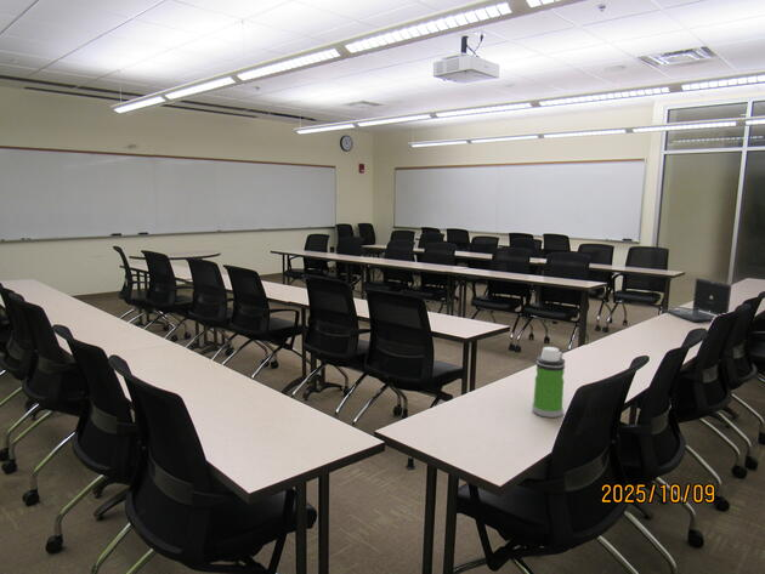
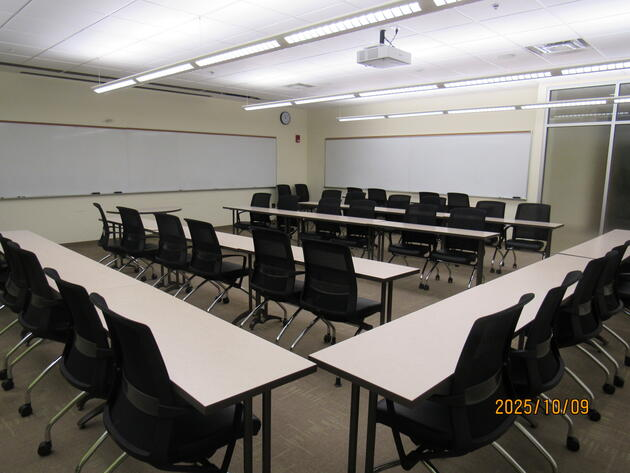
- laptop (696, 299)
- water bottle (549, 380)
